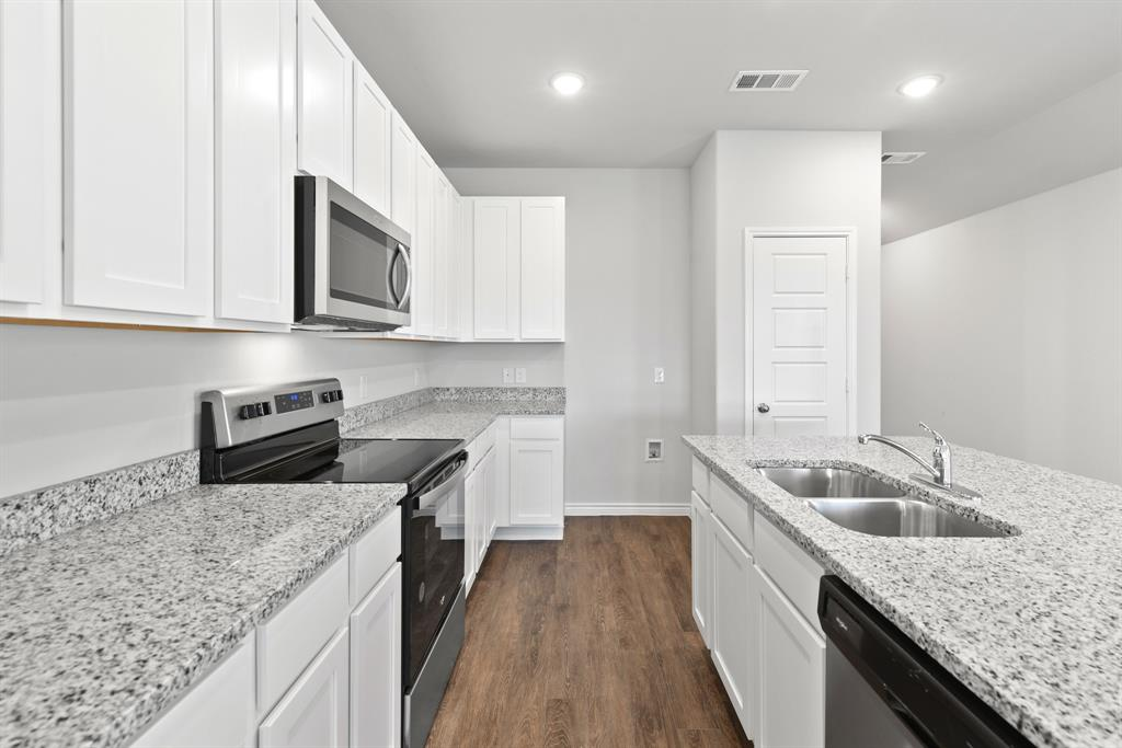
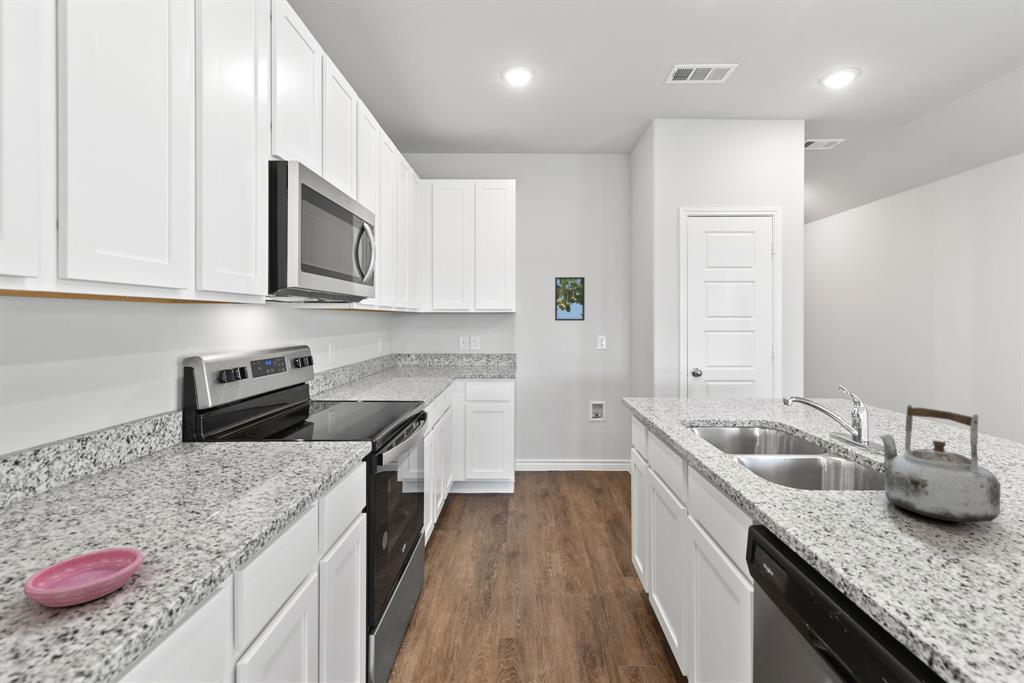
+ kettle (927, 457)
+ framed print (569, 298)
+ saucer (87, 577)
